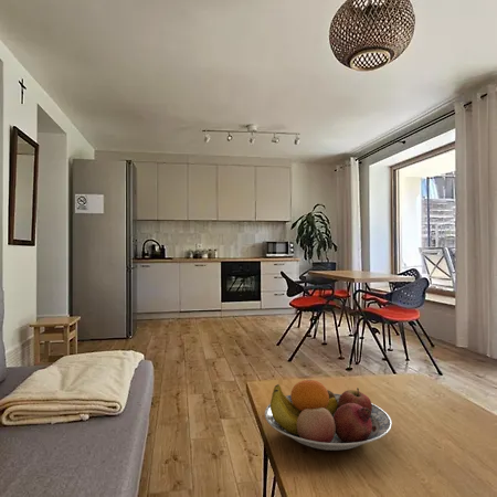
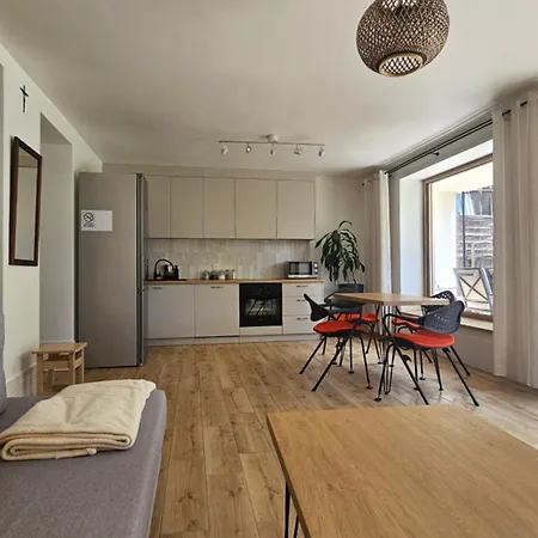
- fruit bowl (326, 409)
